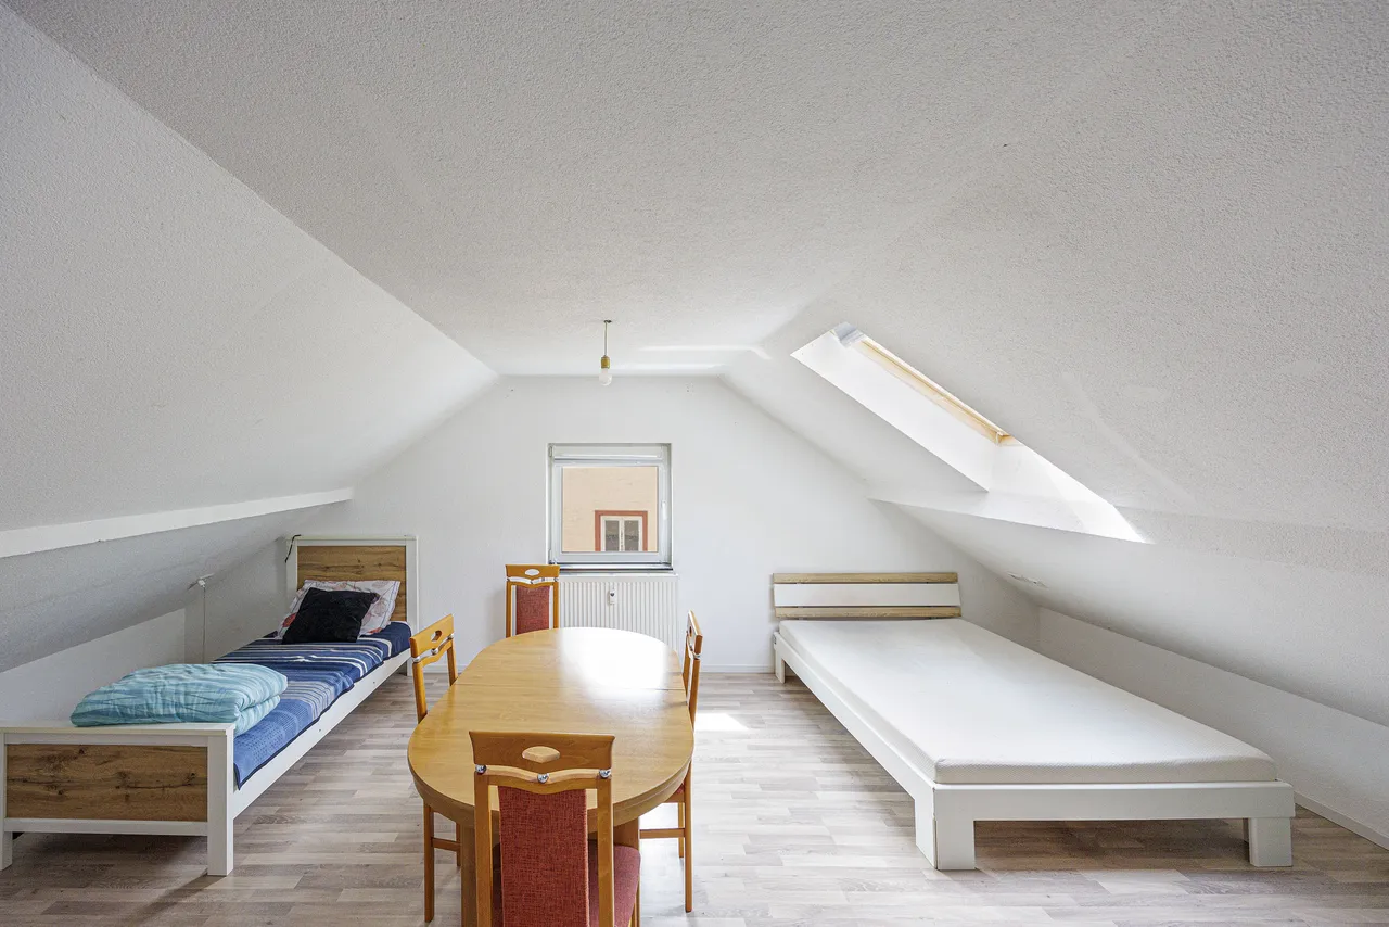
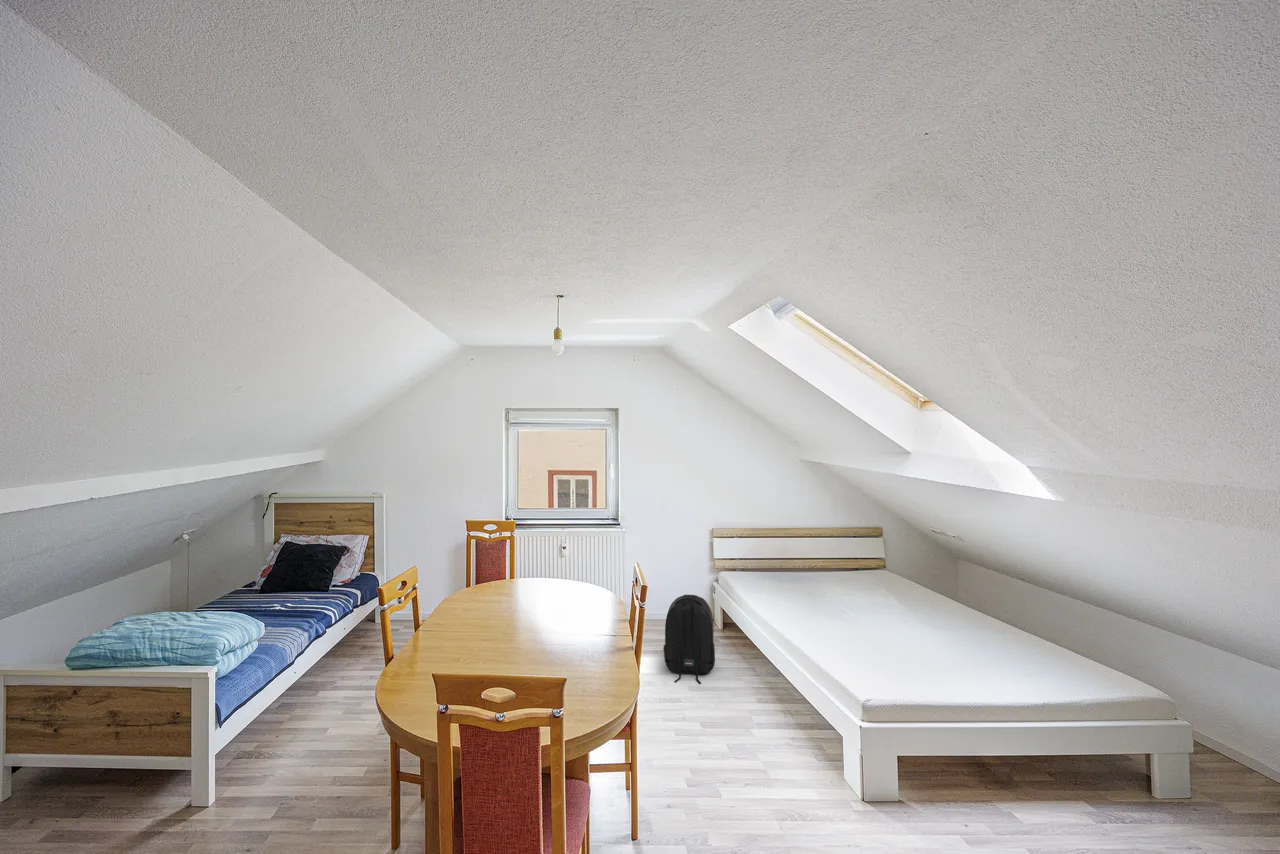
+ backpack (689, 633)
